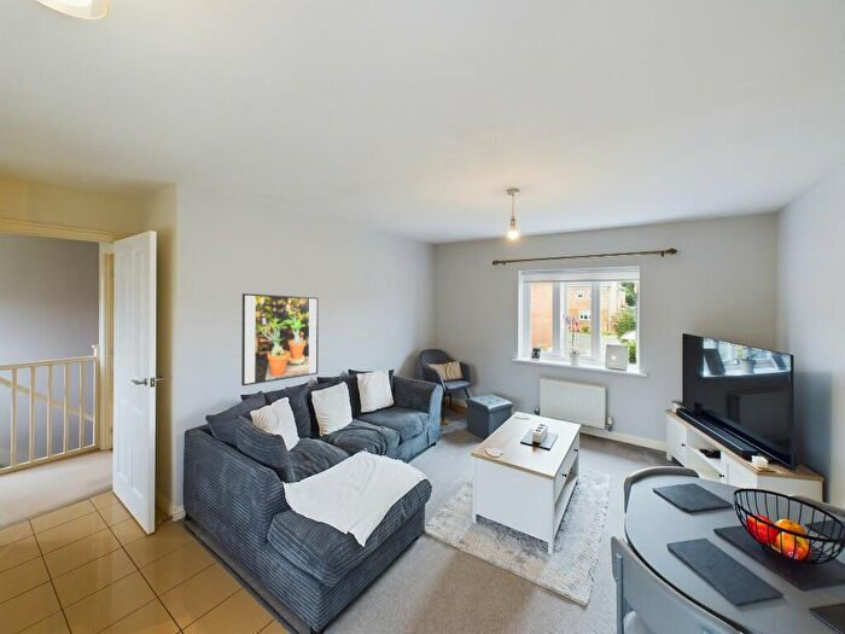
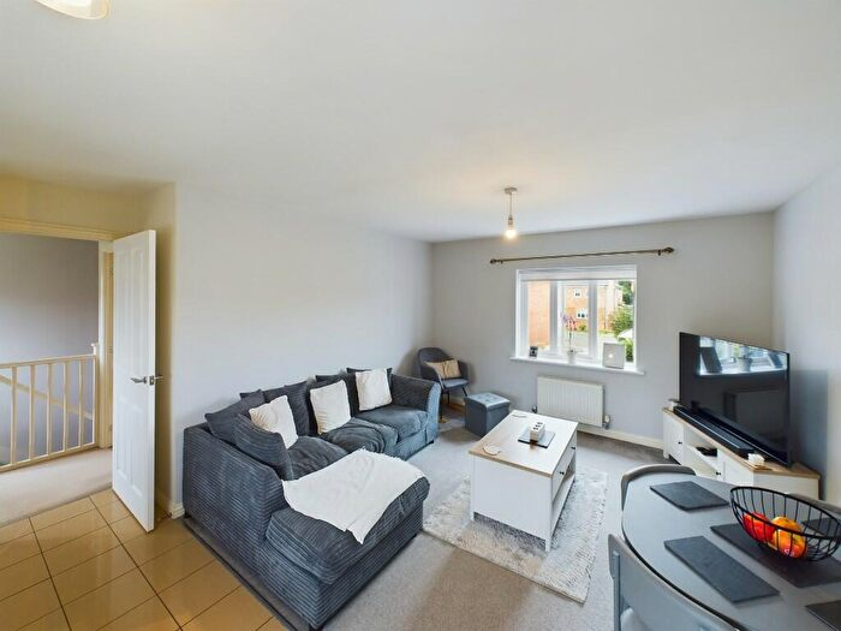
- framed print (284, 337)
